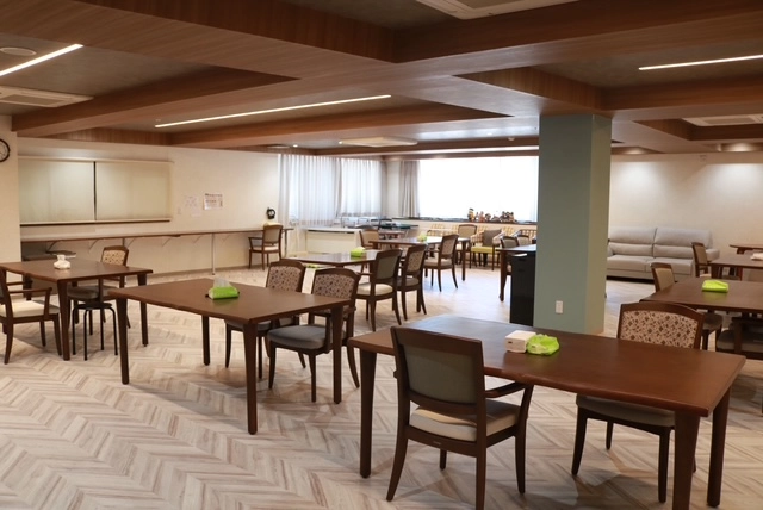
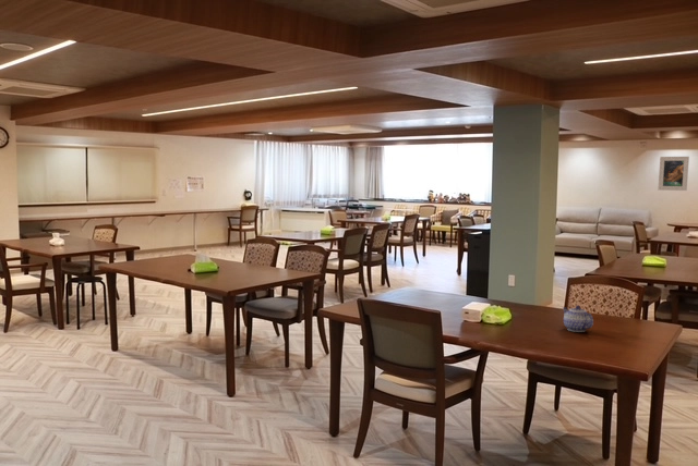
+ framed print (673, 173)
+ teapot (577, 317)
